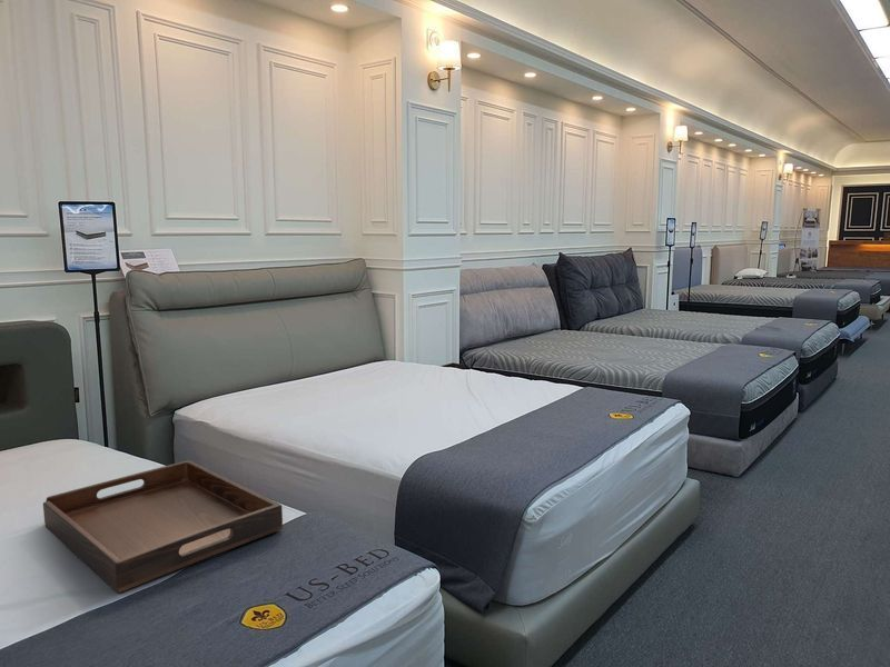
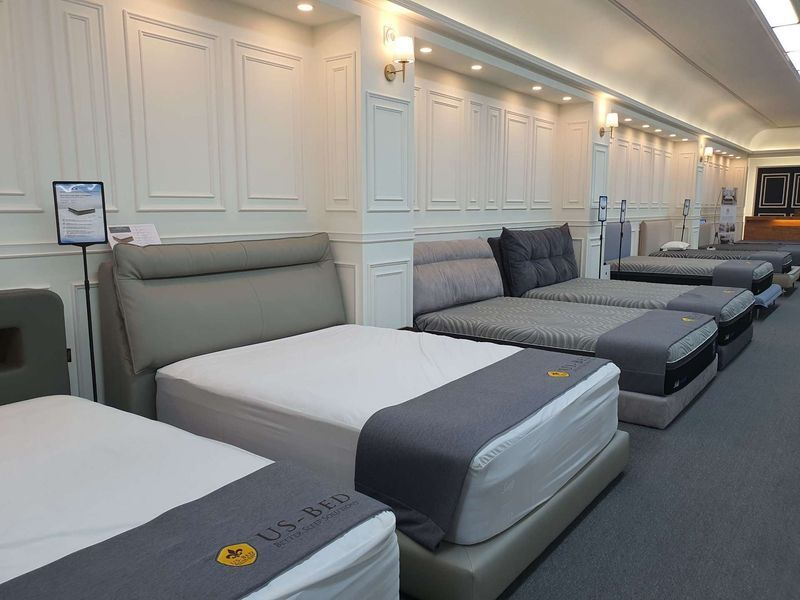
- serving tray (159, 514)
